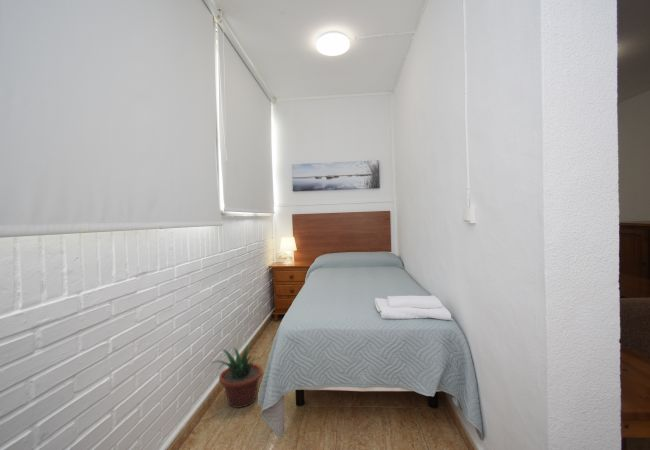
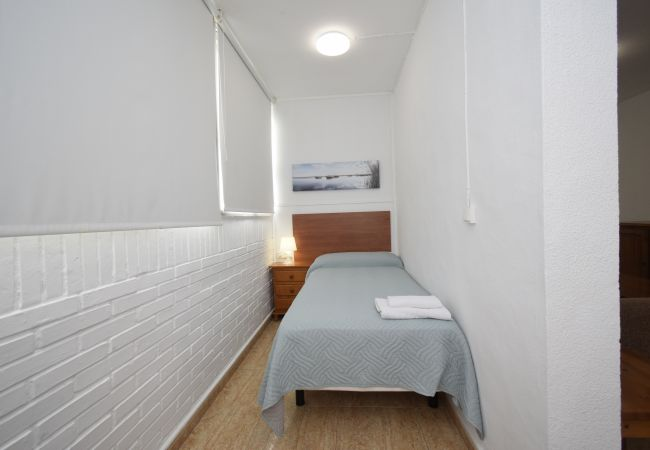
- potted plant (236, 377)
